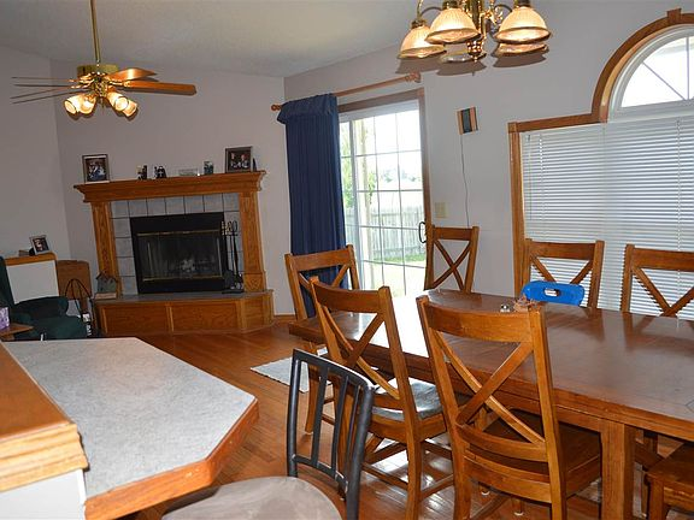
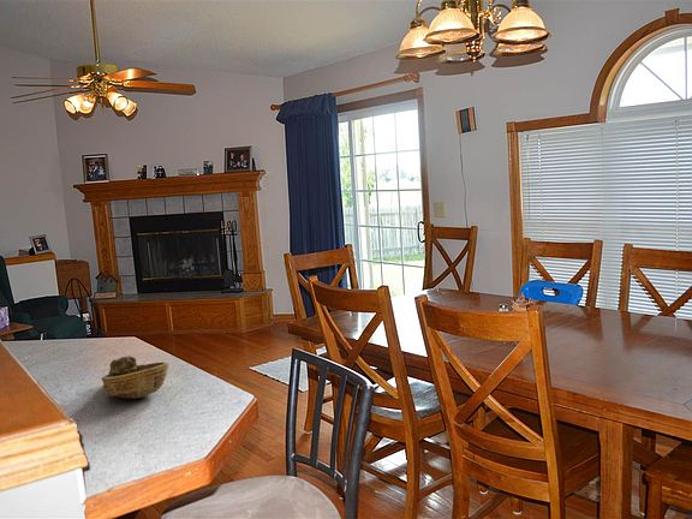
+ decorative bowl (127, 375)
